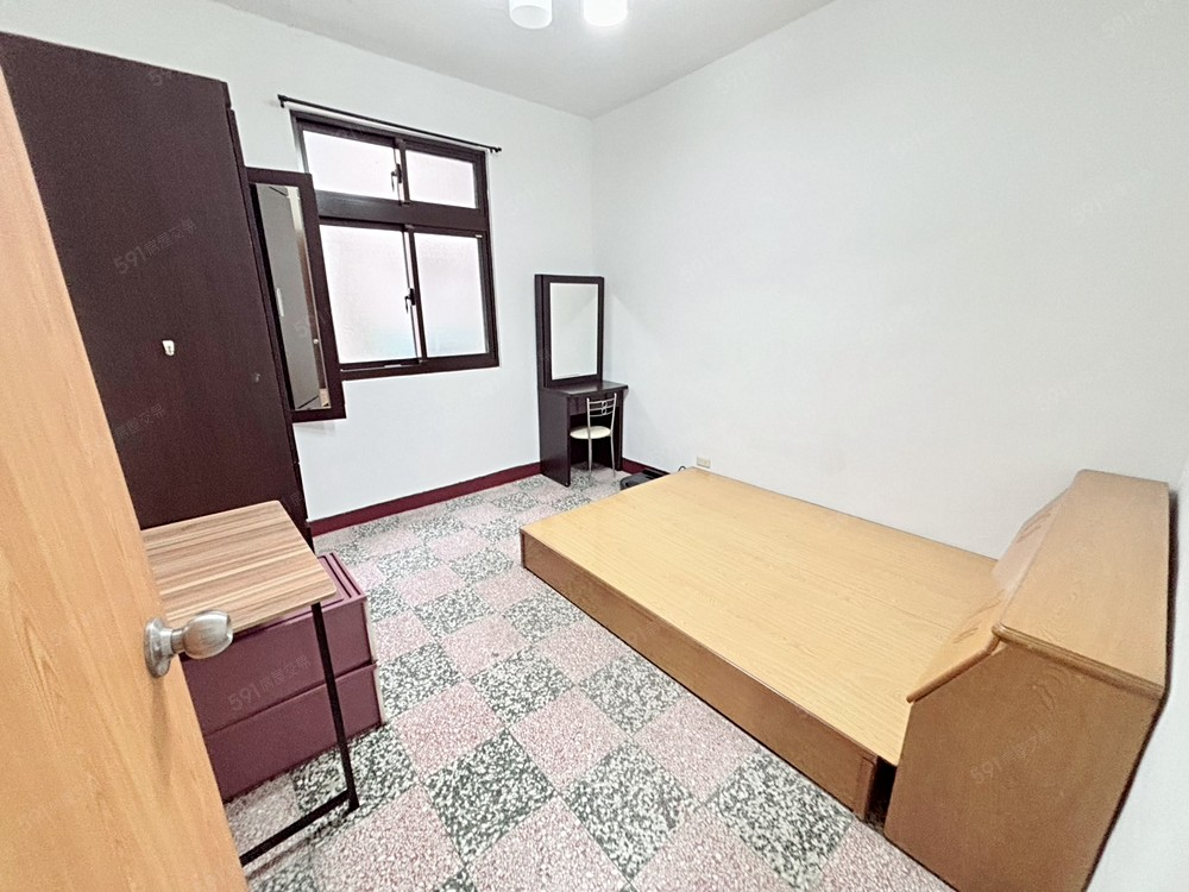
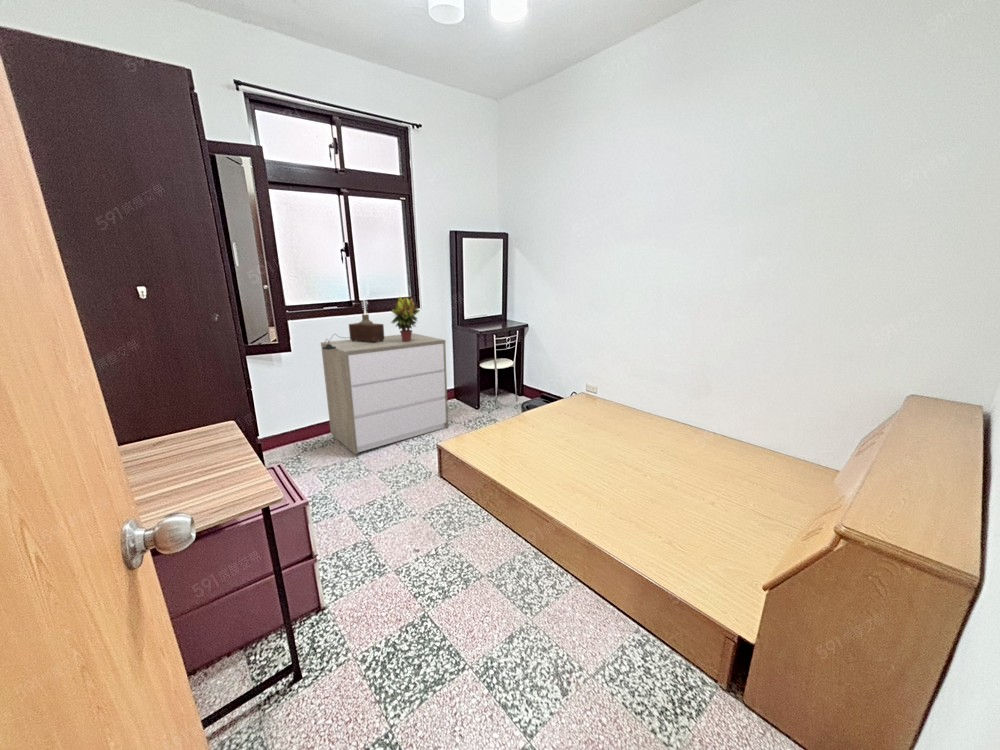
+ potted plant (404, 319)
+ dresser (387, 387)
+ table lamp (349, 324)
